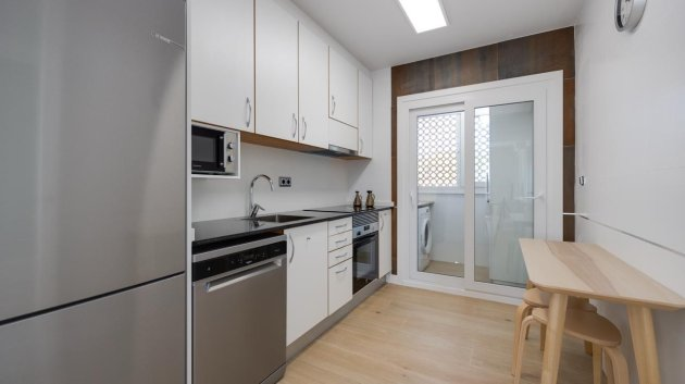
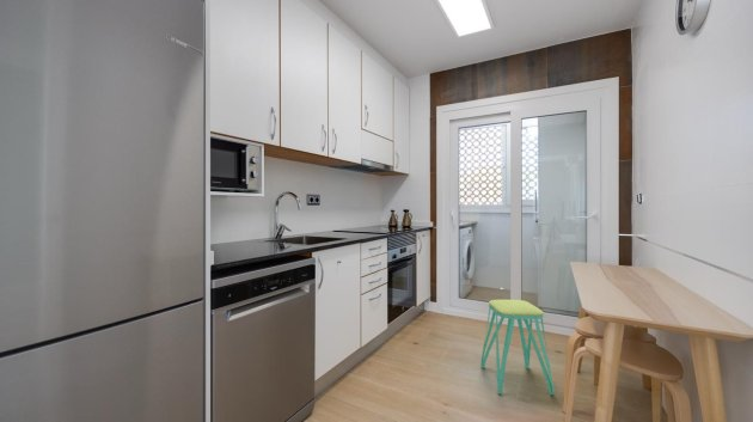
+ stool (510, 338)
